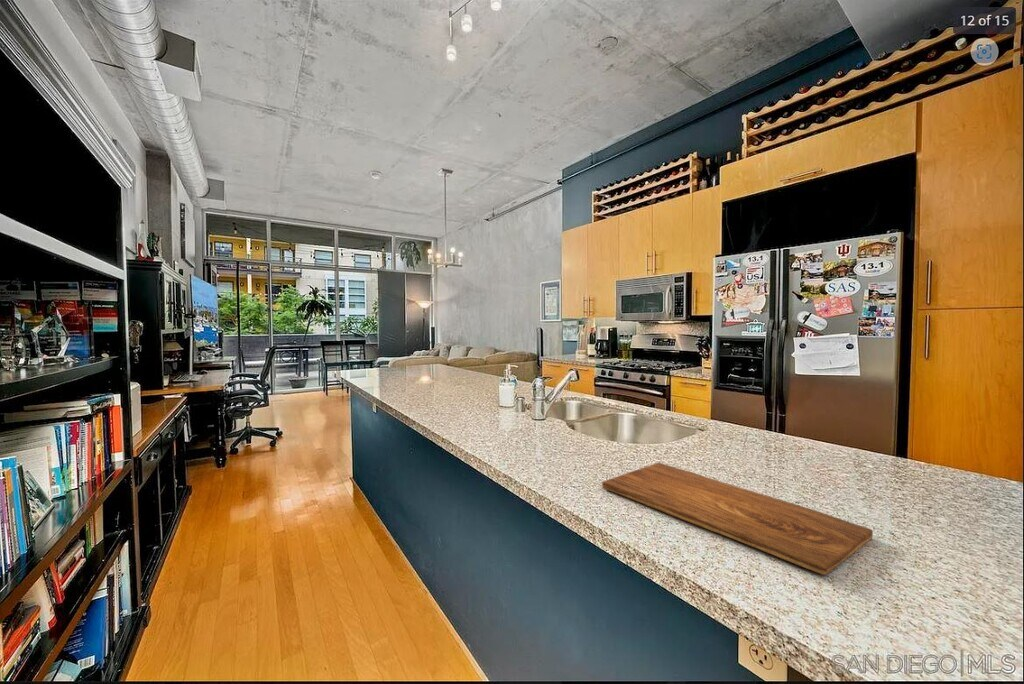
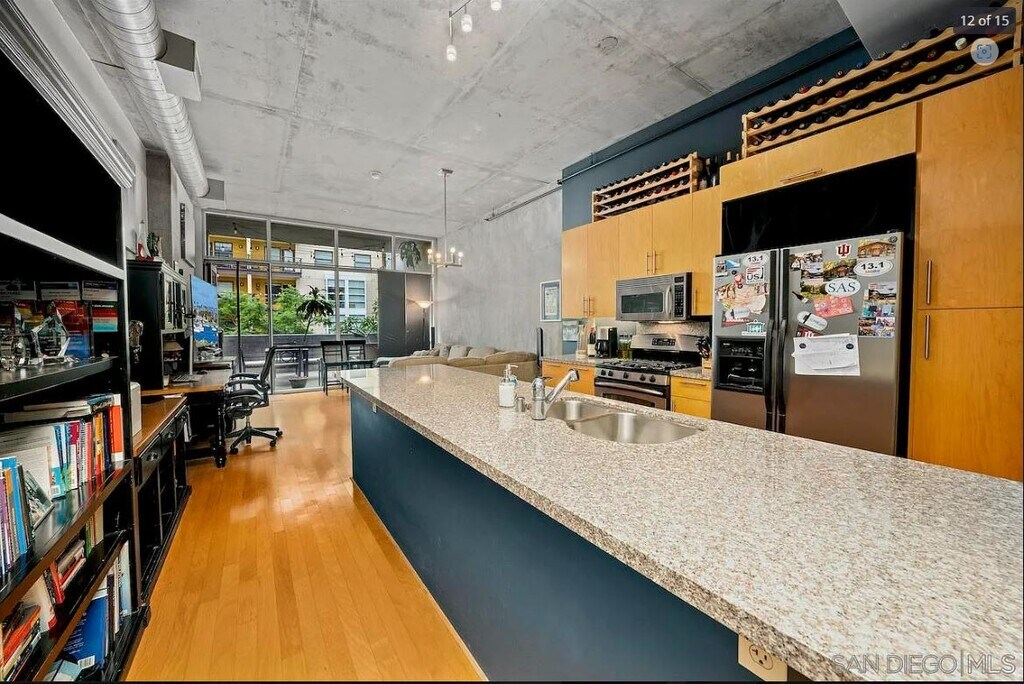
- cutting board (719, 504)
